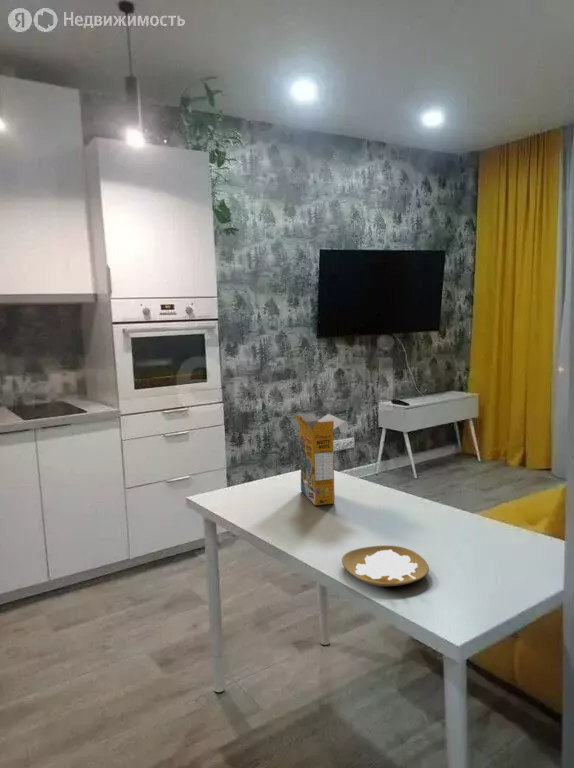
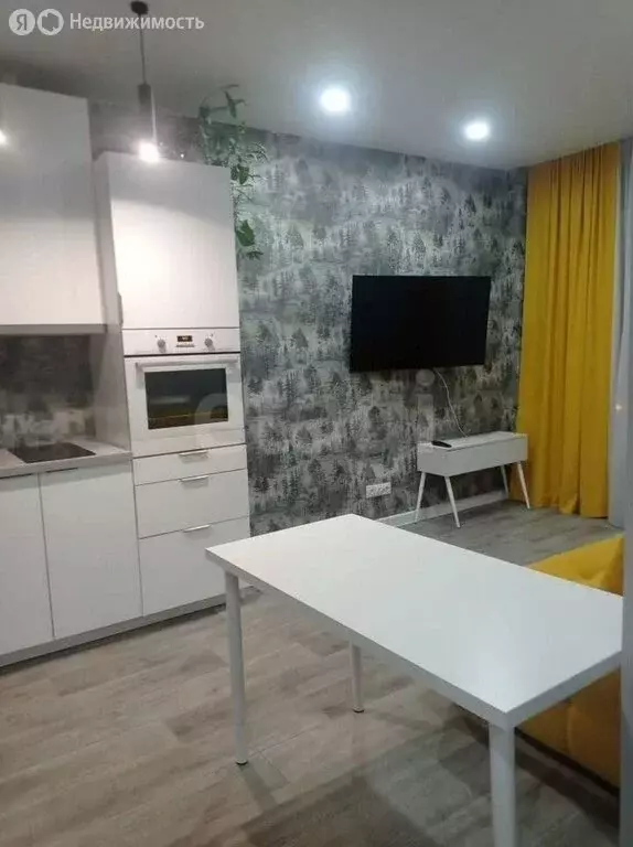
- placemat (384, 558)
- cereal box (318, 455)
